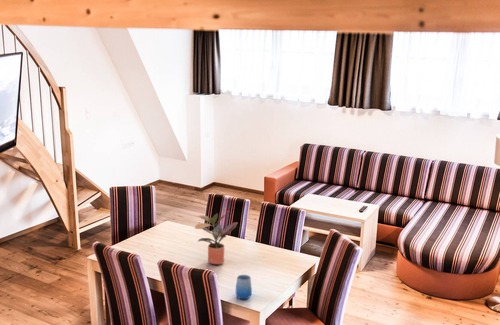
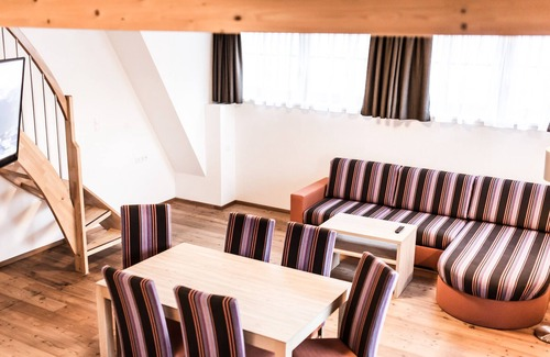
- potted plant (213, 235)
- cup (243, 287)
